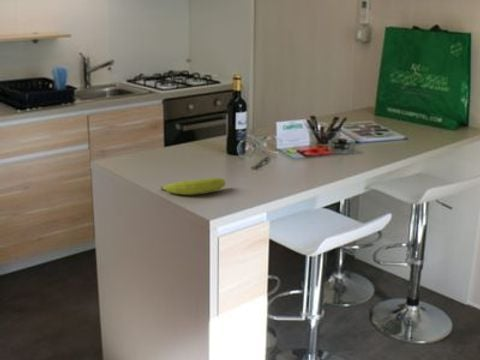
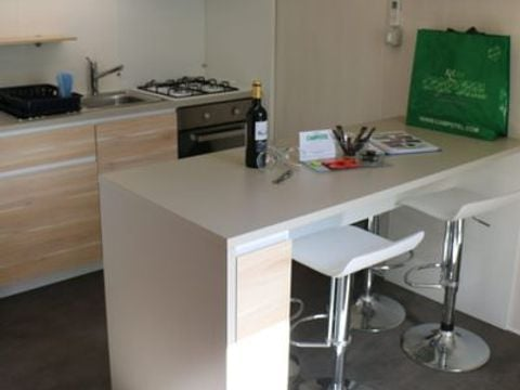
- fruit (195, 183)
